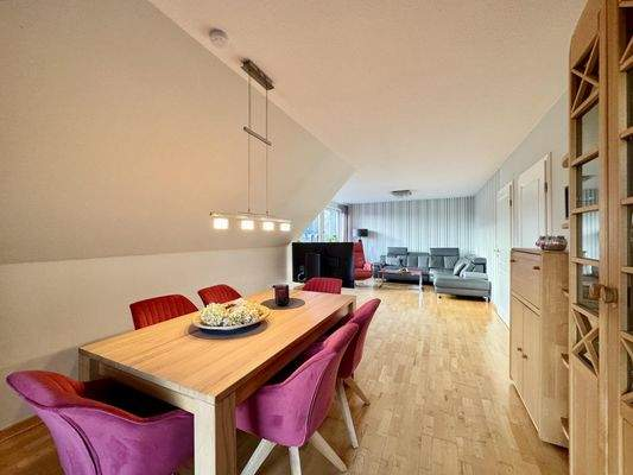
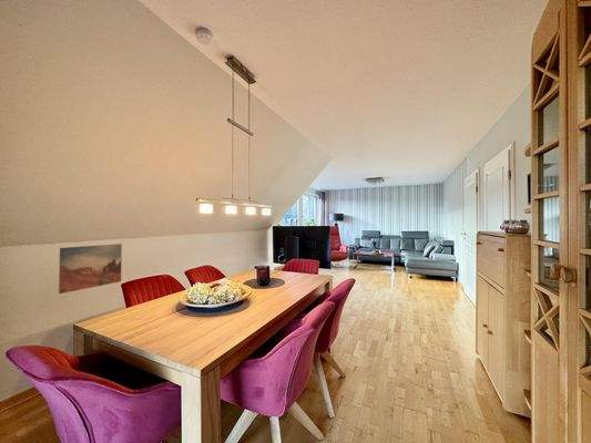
+ wall art (93, 266)
